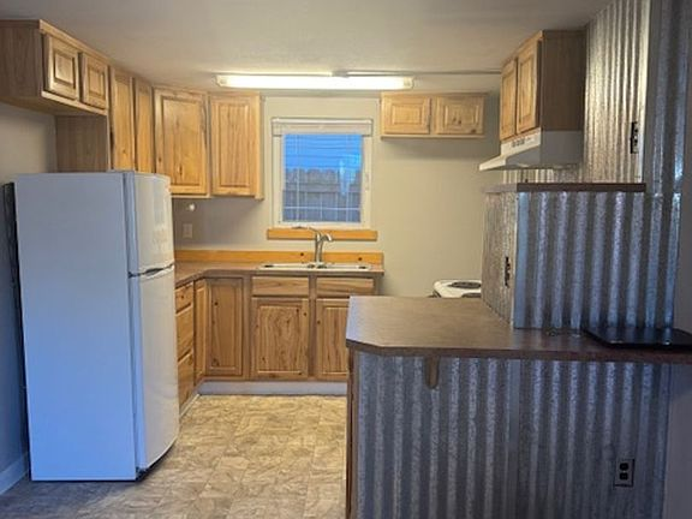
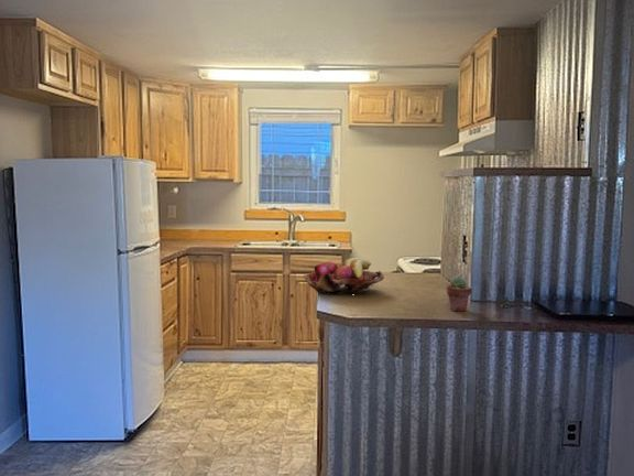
+ fruit basket (345, 274)
+ potted succulent (458, 293)
